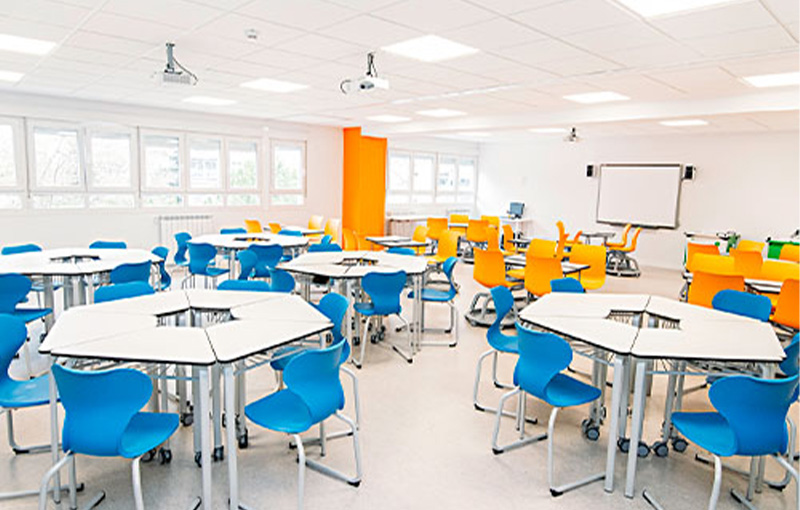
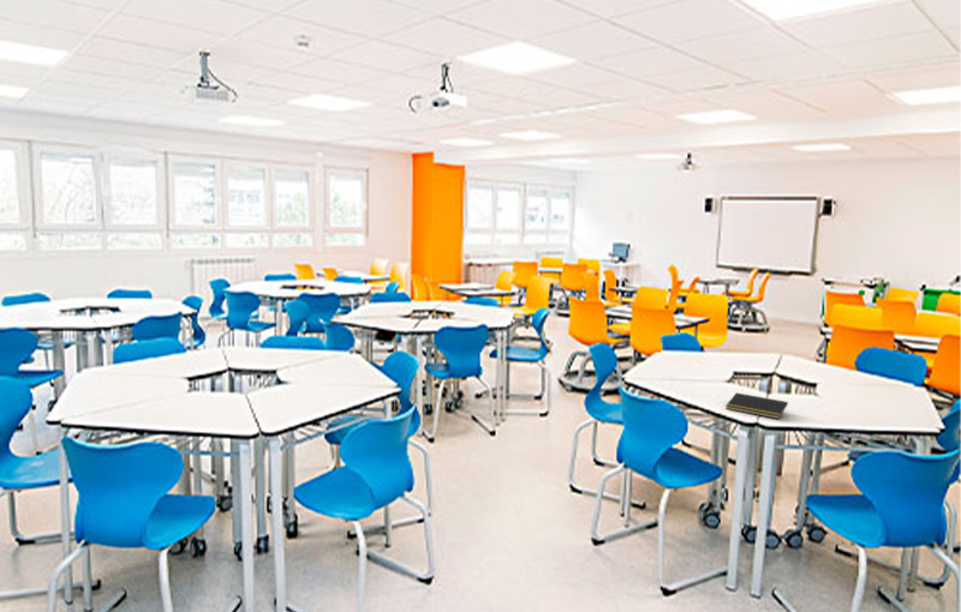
+ notepad (756, 404)
